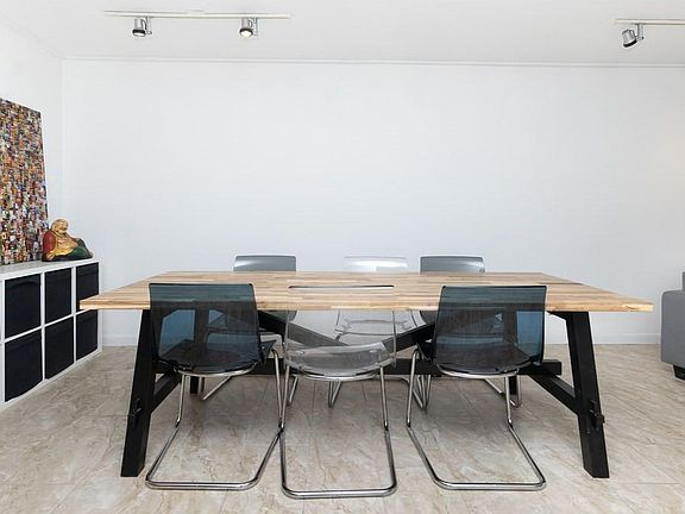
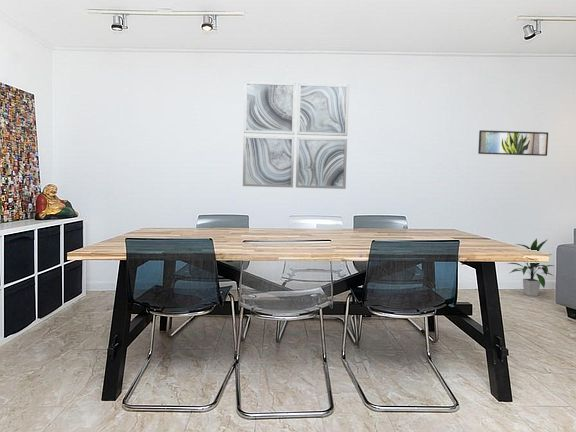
+ indoor plant (532, 266)
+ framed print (513, 143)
+ wall art (297, 134)
